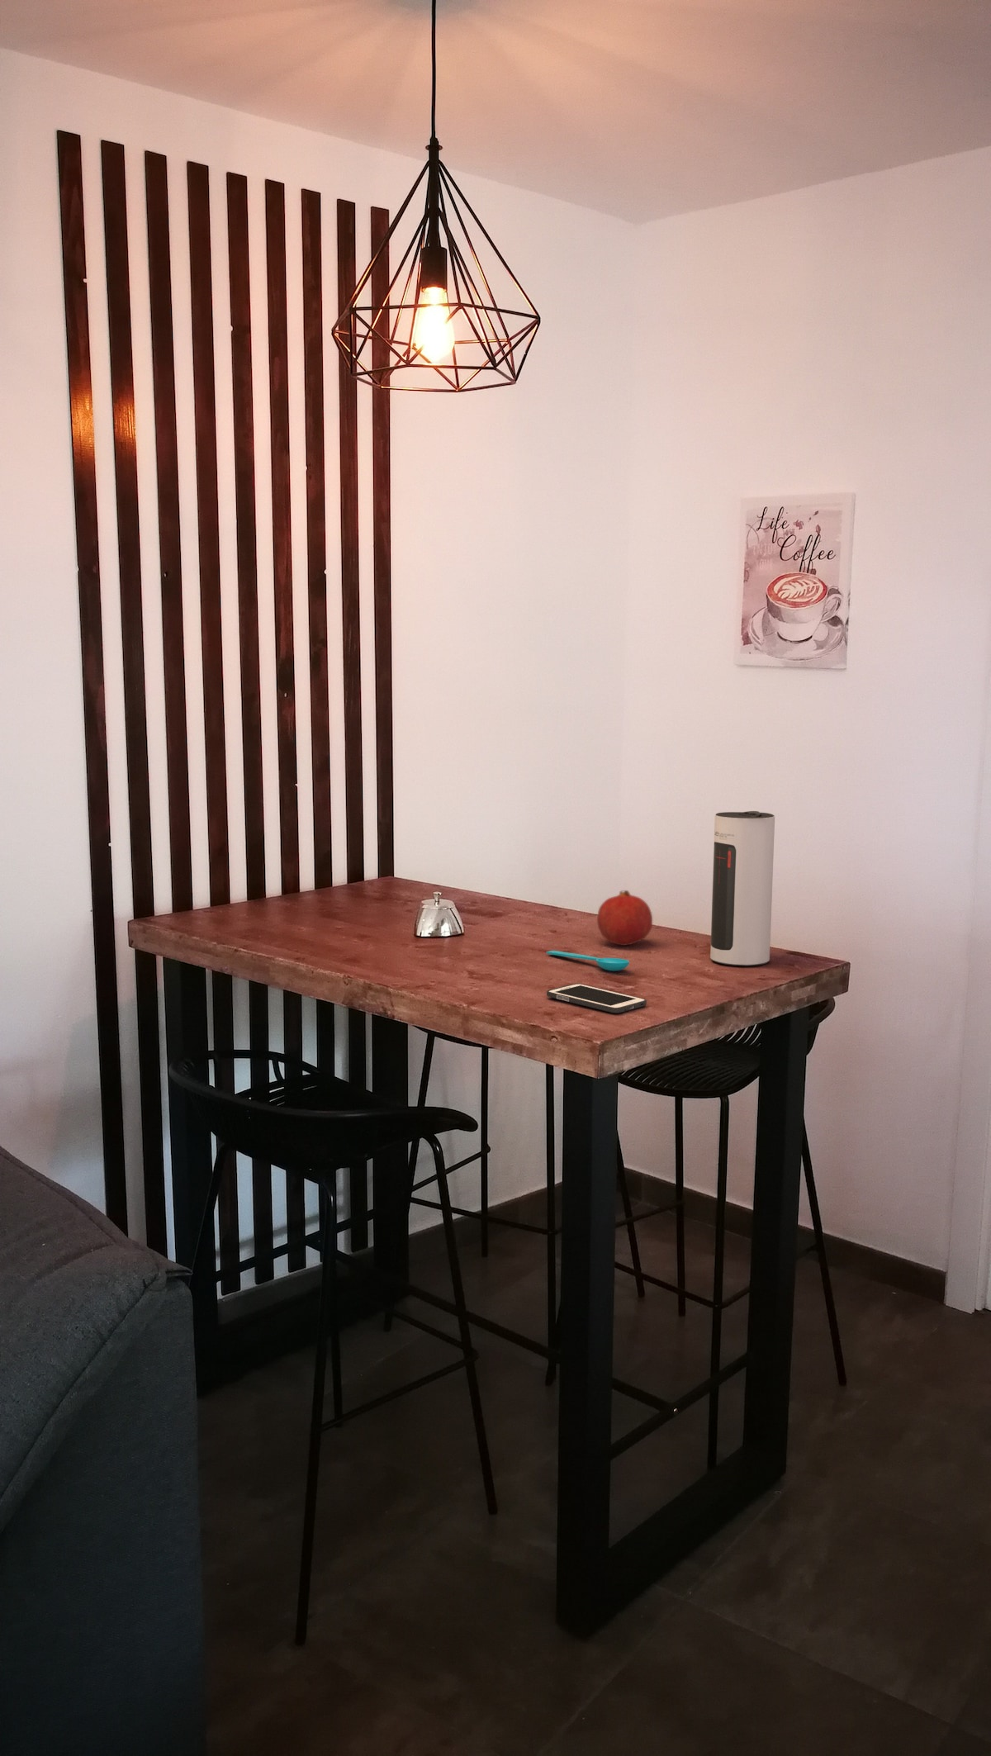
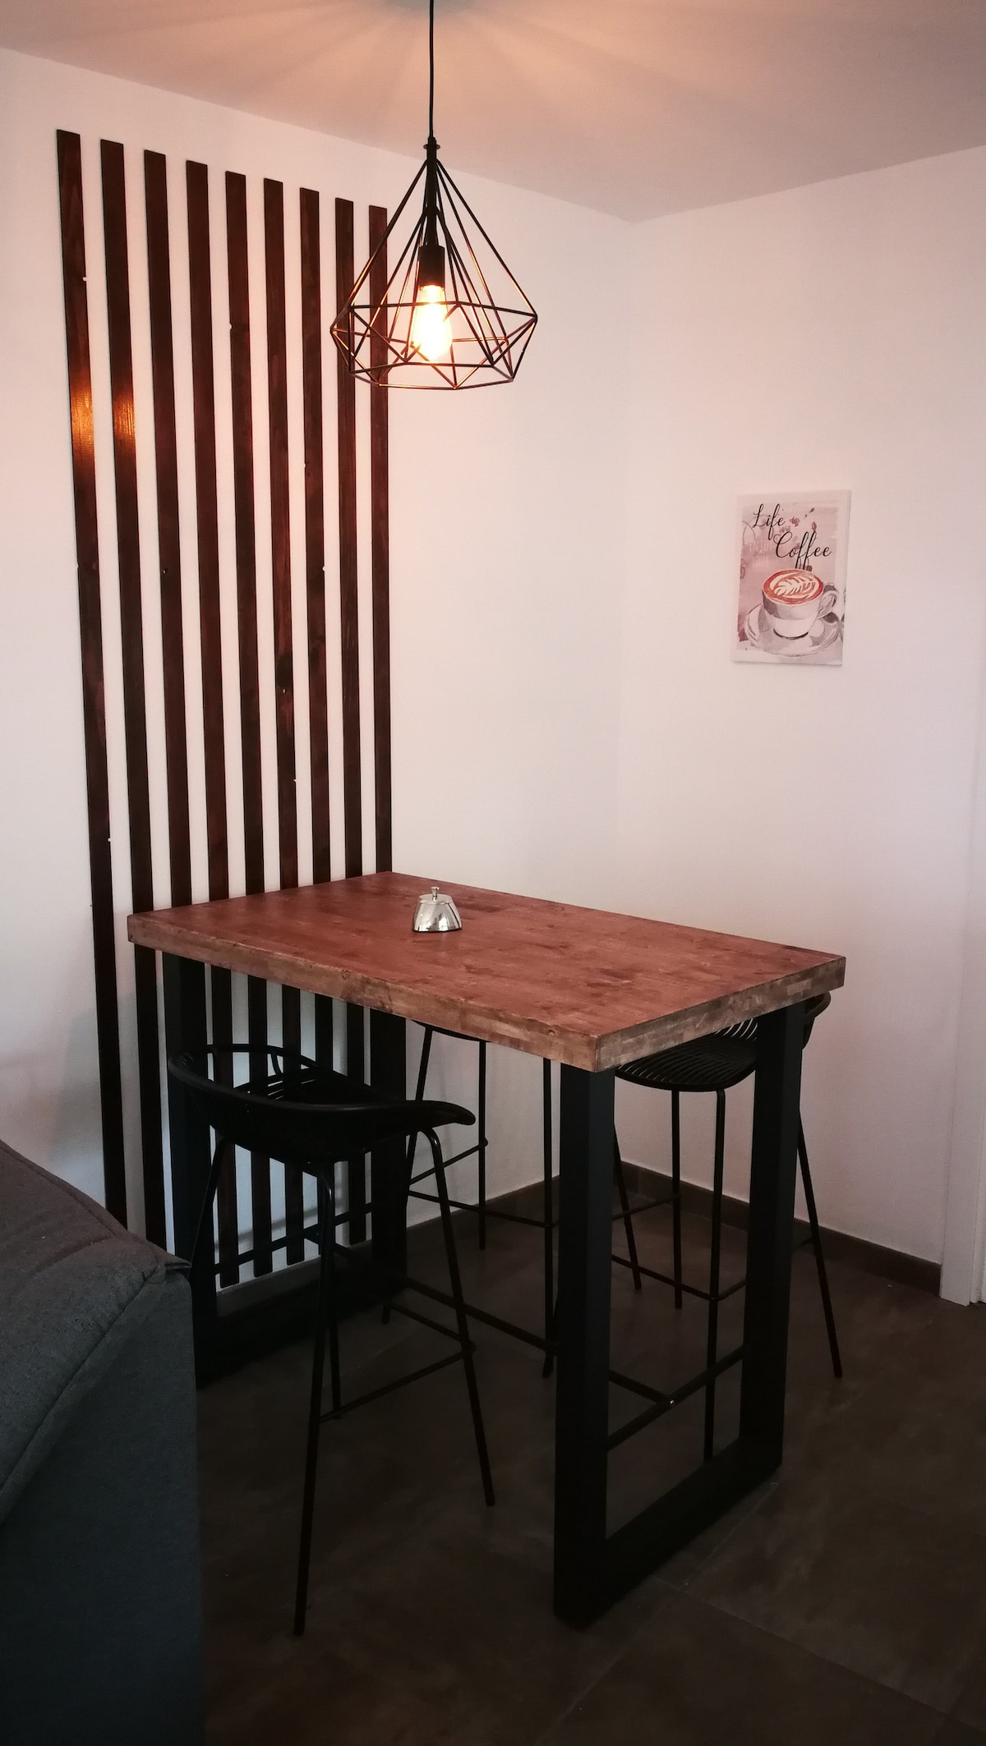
- spoon (586, 958)
- fruit (624, 917)
- speaker (743, 886)
- cell phone (596, 997)
